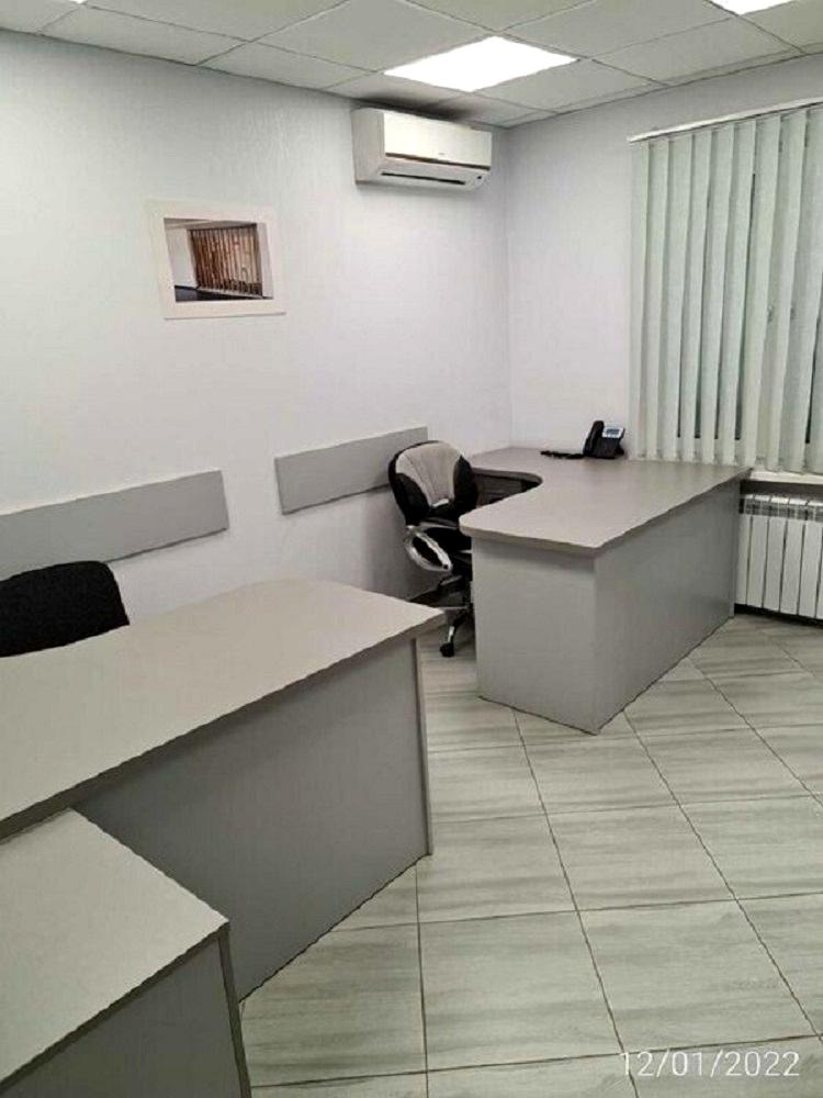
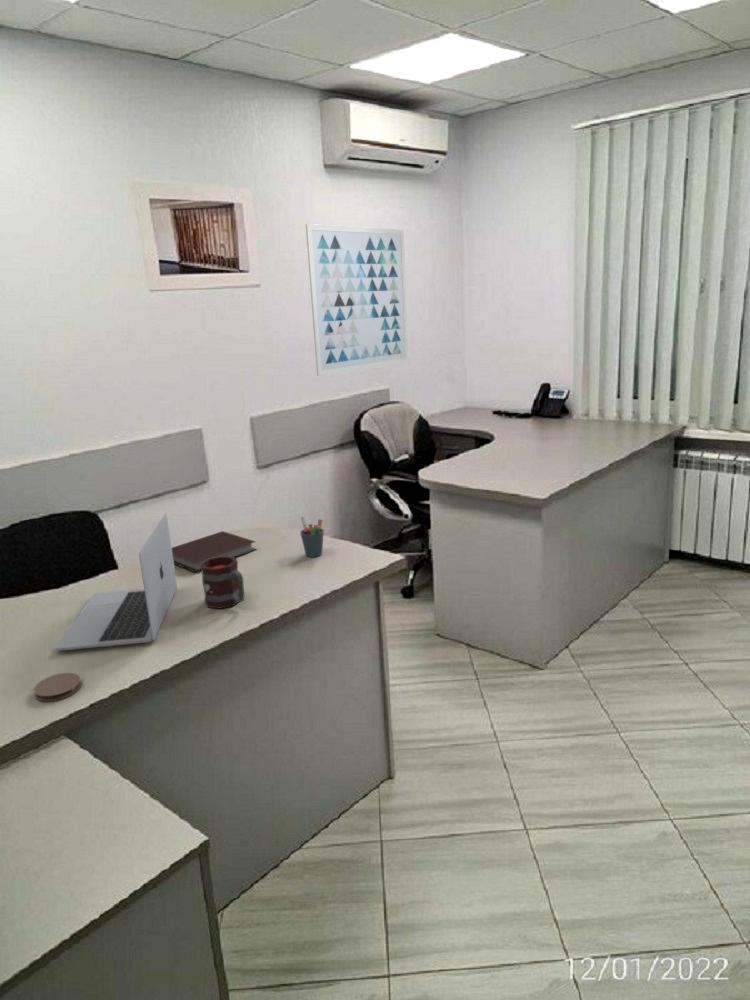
+ mug (226, 583)
+ notebook (208, 550)
+ wall art (362, 299)
+ laptop (115, 591)
+ pen holder (312, 536)
+ coaster (58, 686)
